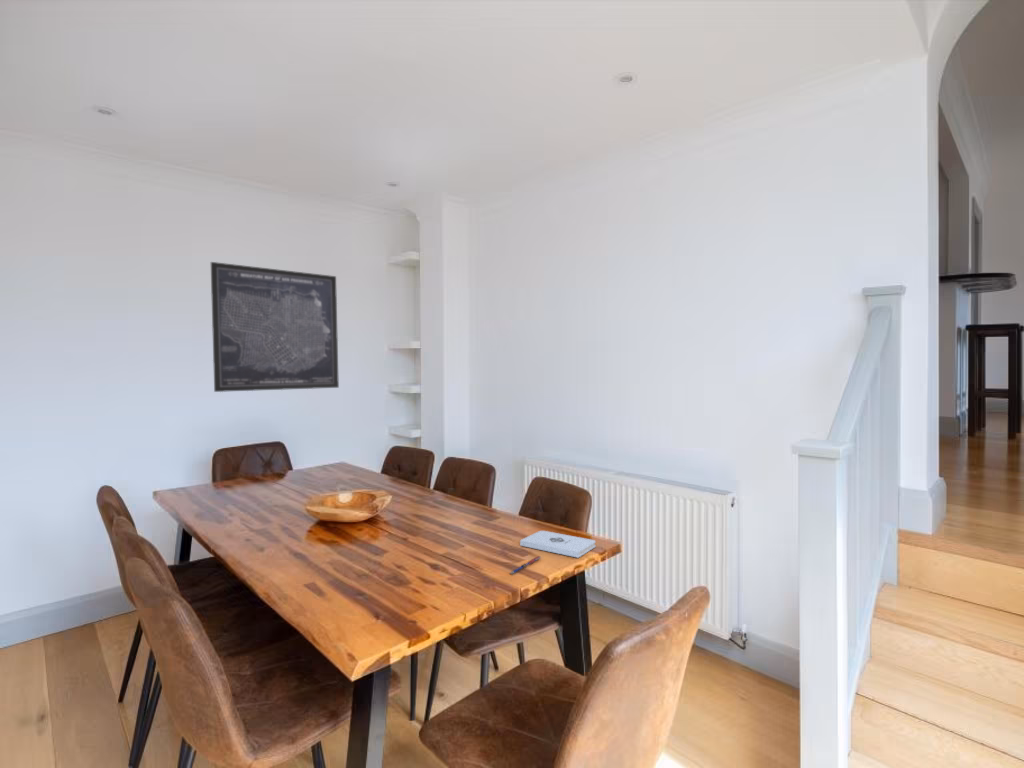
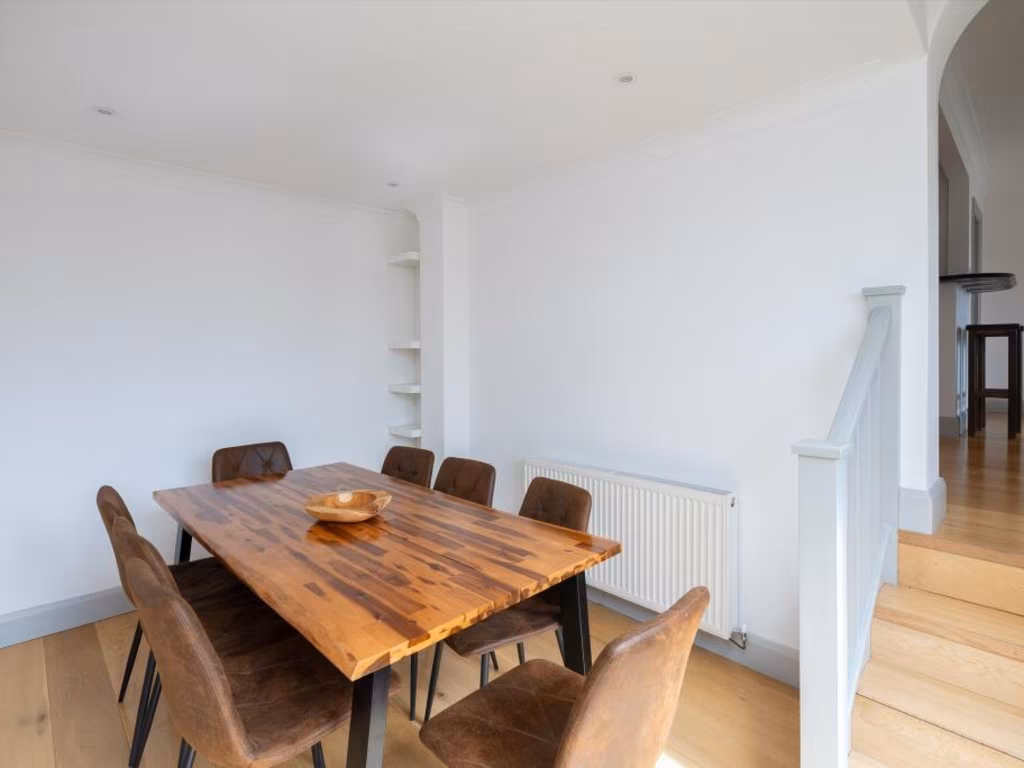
- pen (525, 564)
- wall art (279, 329)
- notepad (558, 543)
